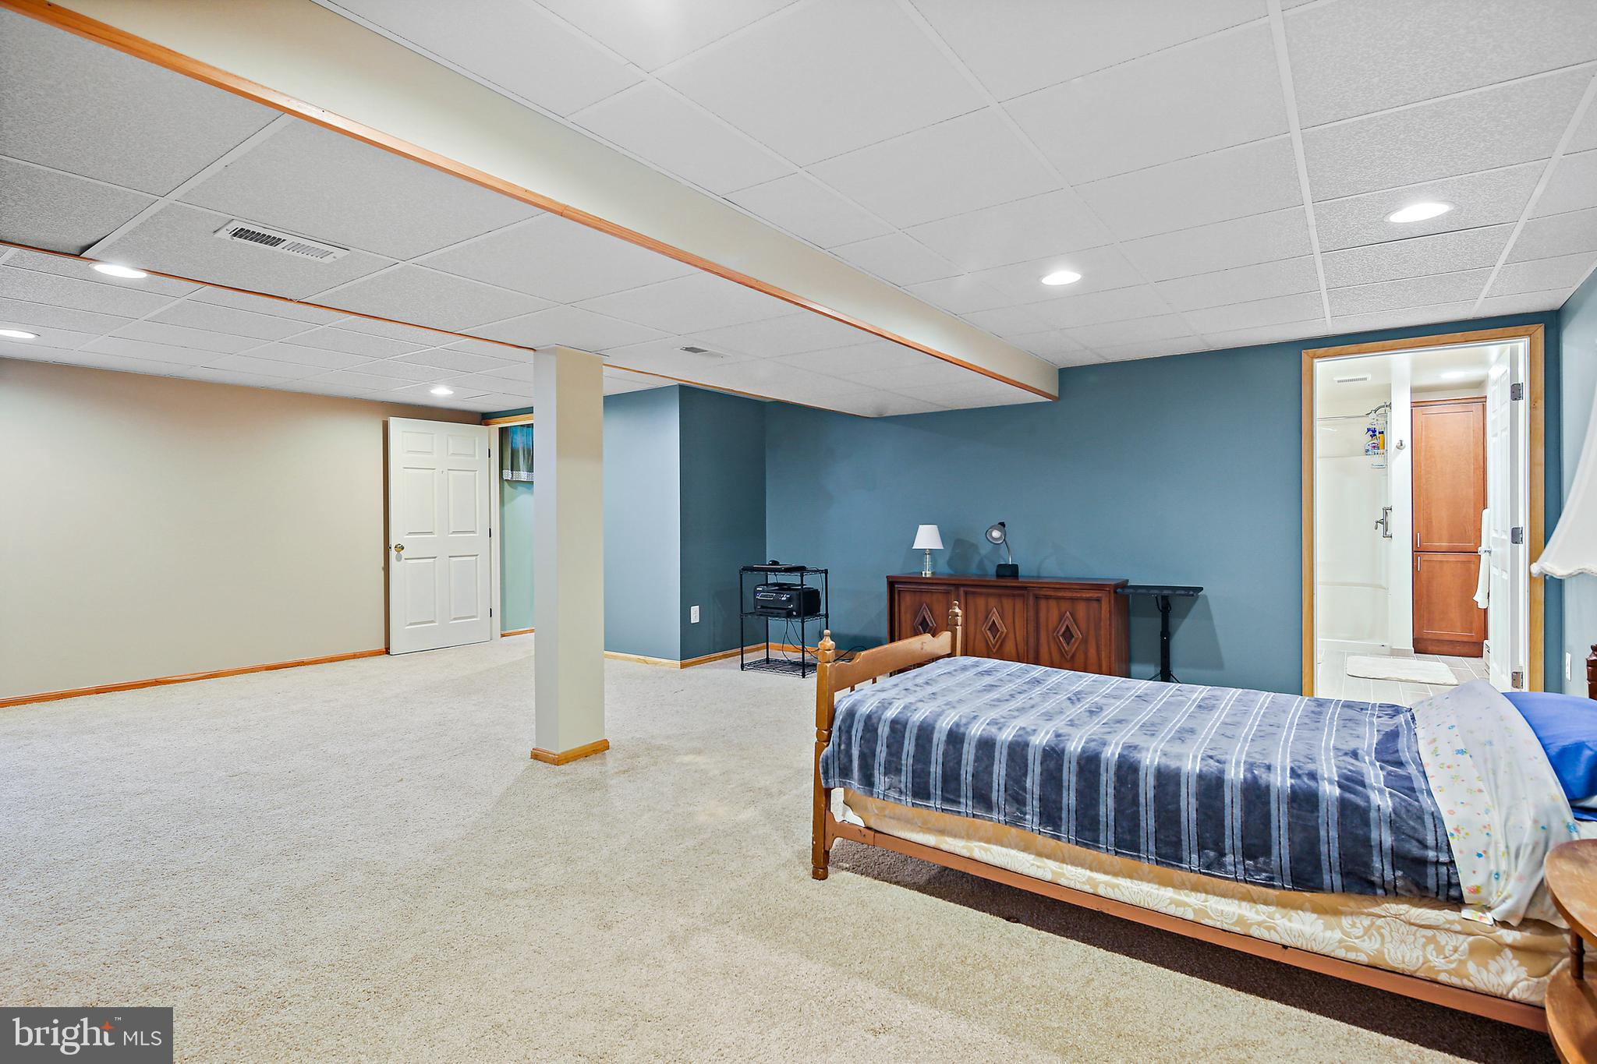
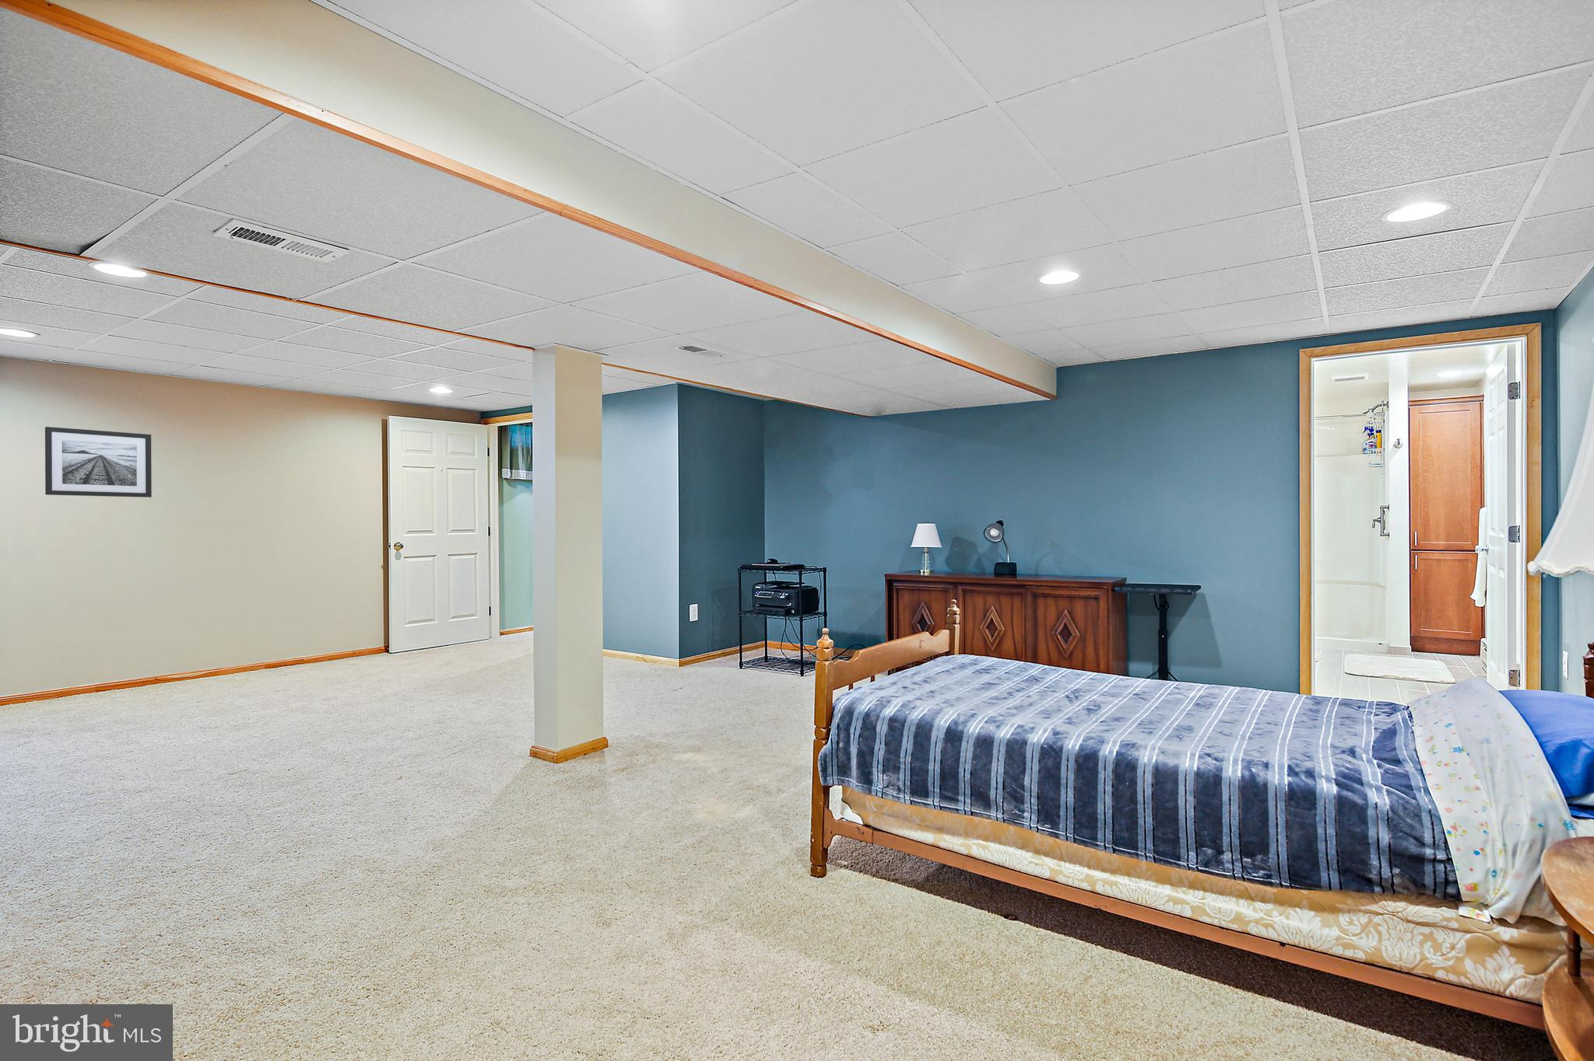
+ wall art (100, 463)
